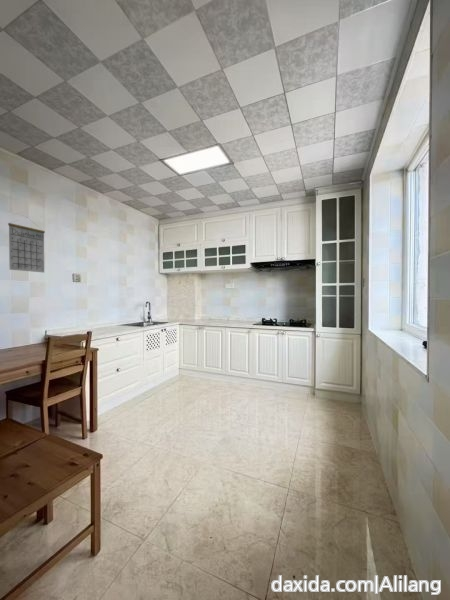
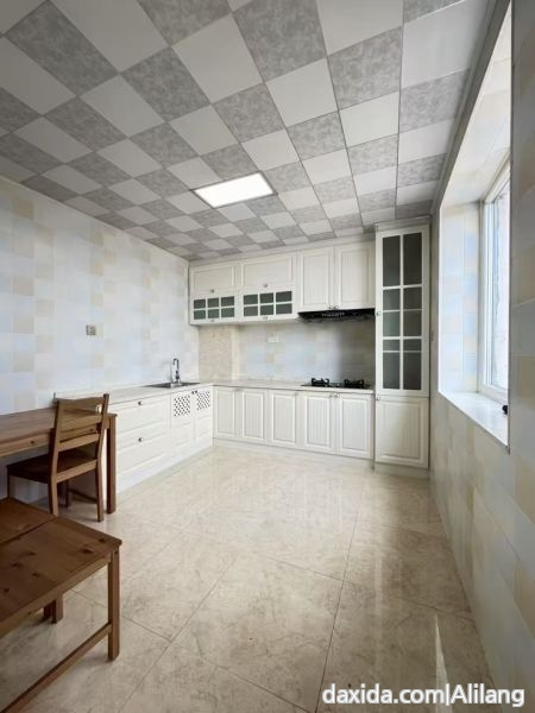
- calendar (27, 243)
